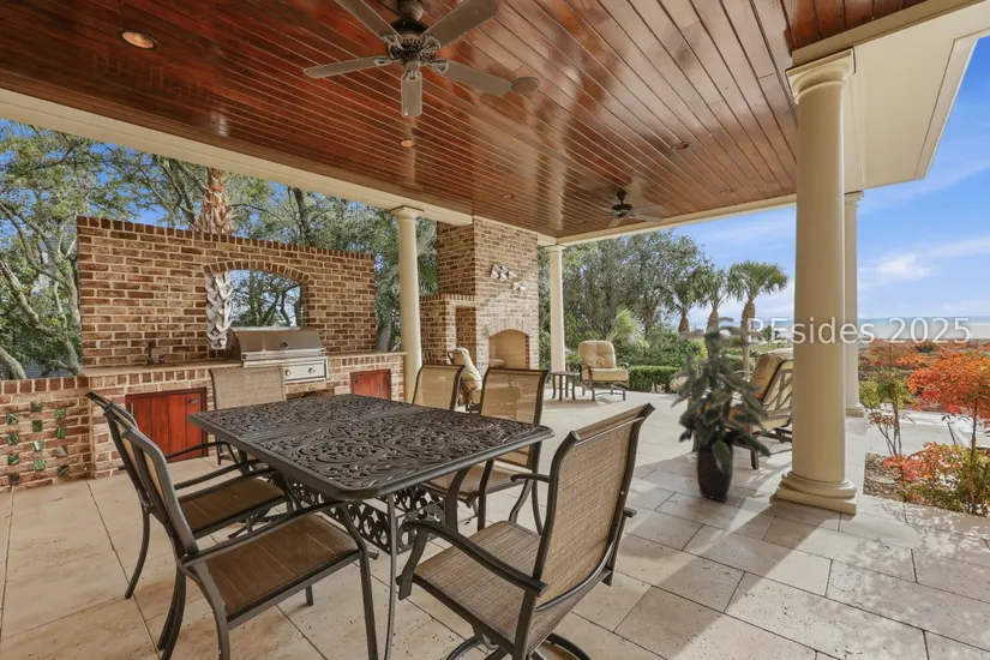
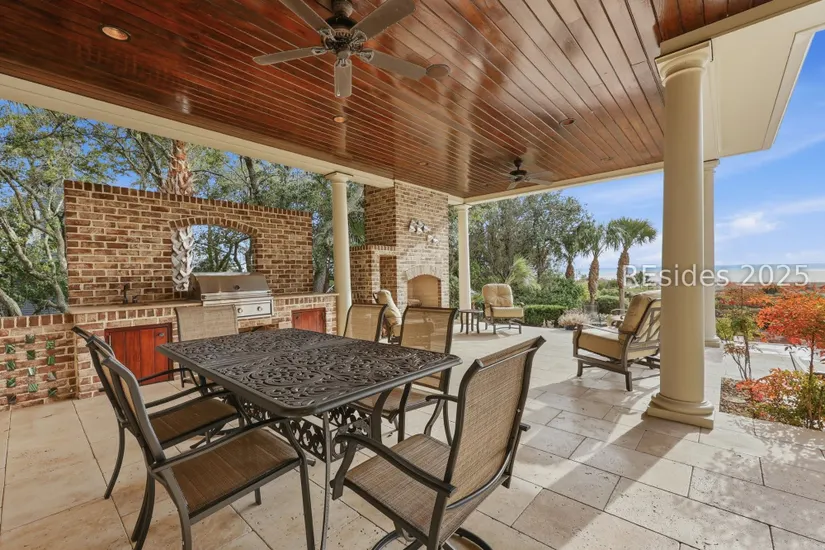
- indoor plant (719, 408)
